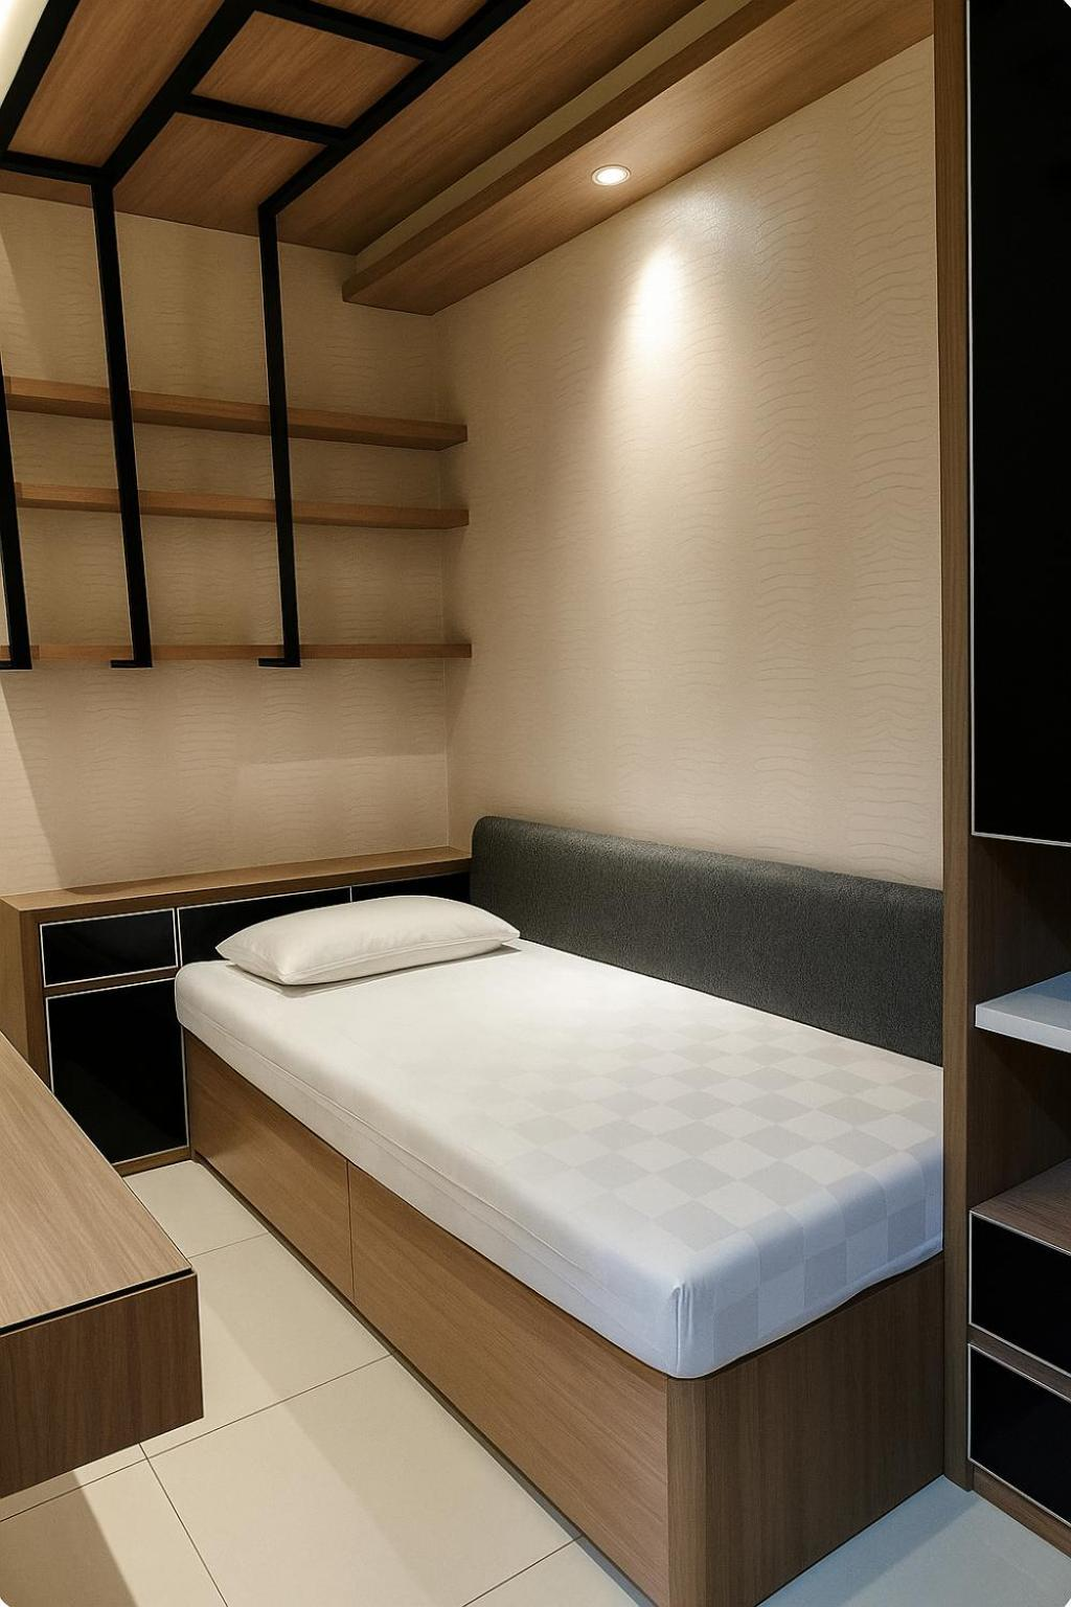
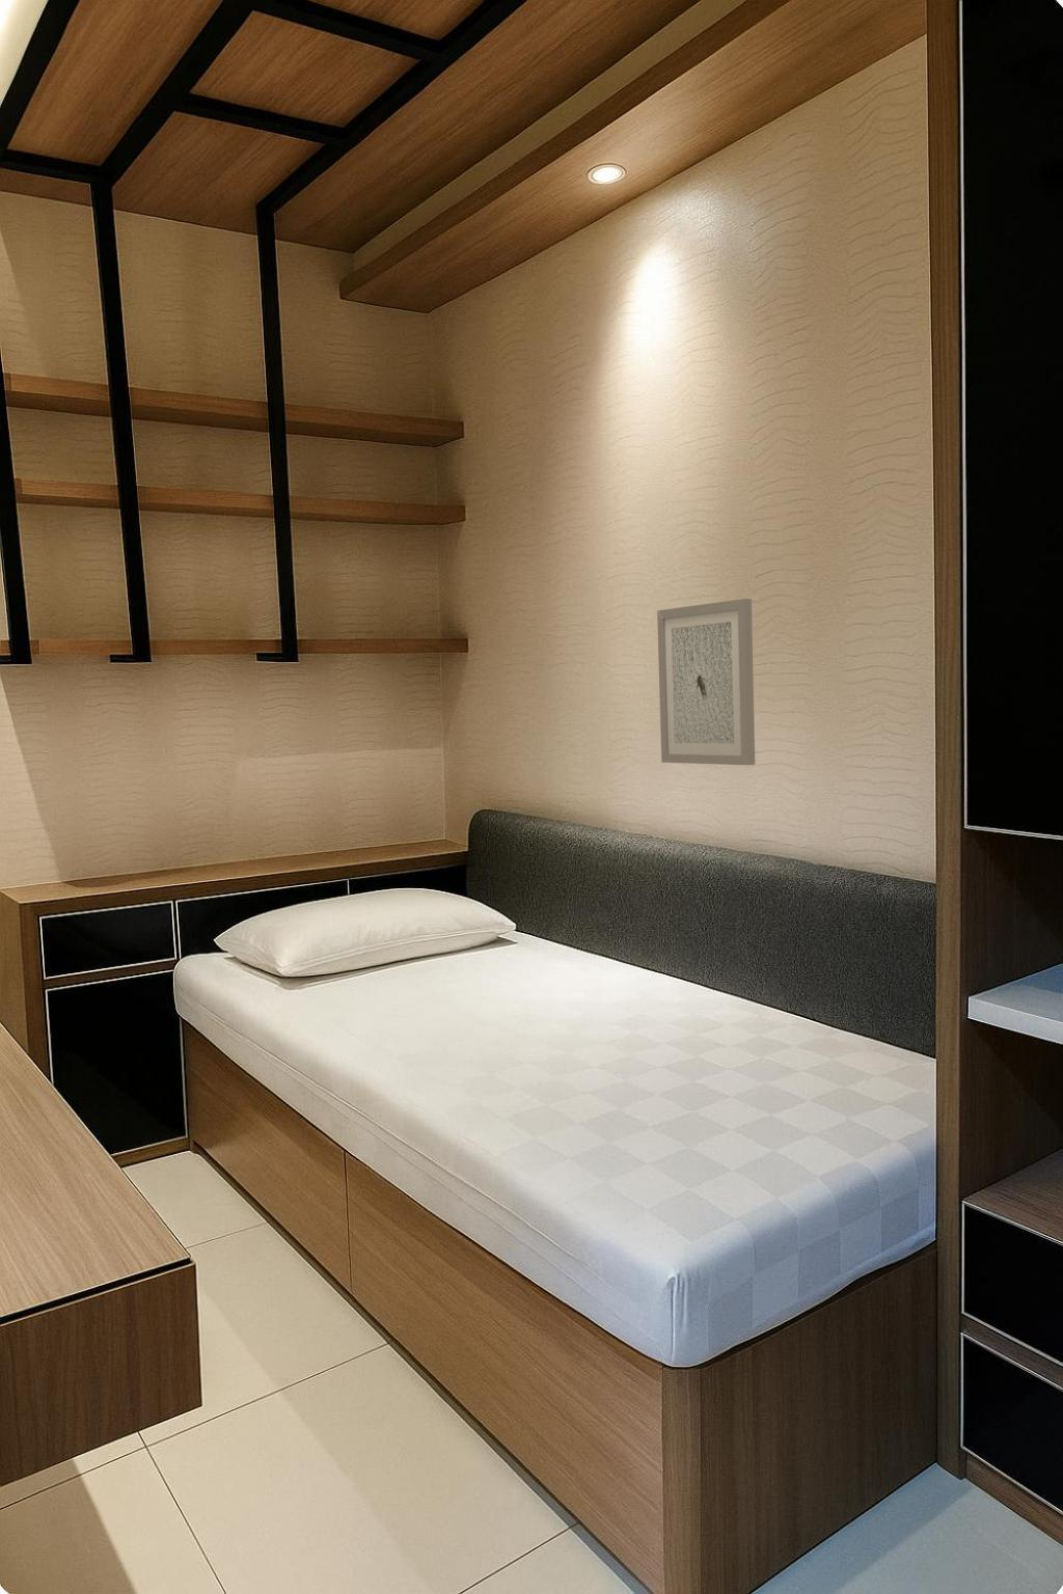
+ wall art (704, 684)
